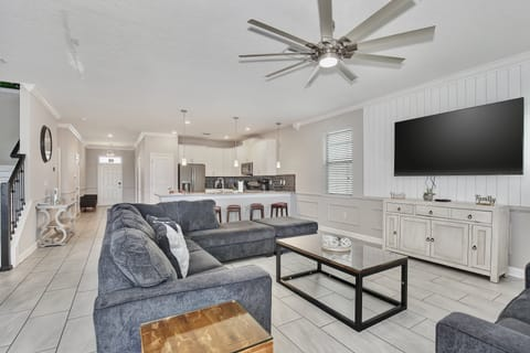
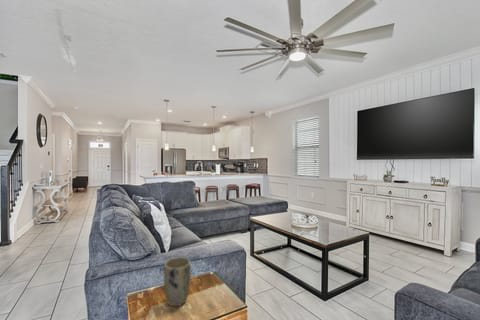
+ plant pot (177, 281)
